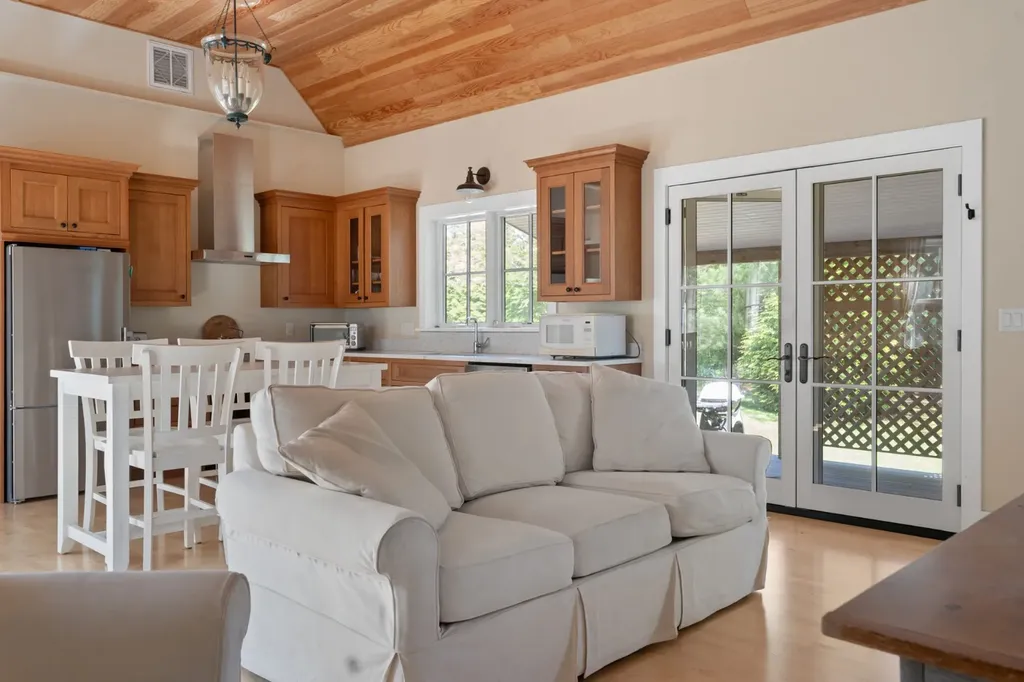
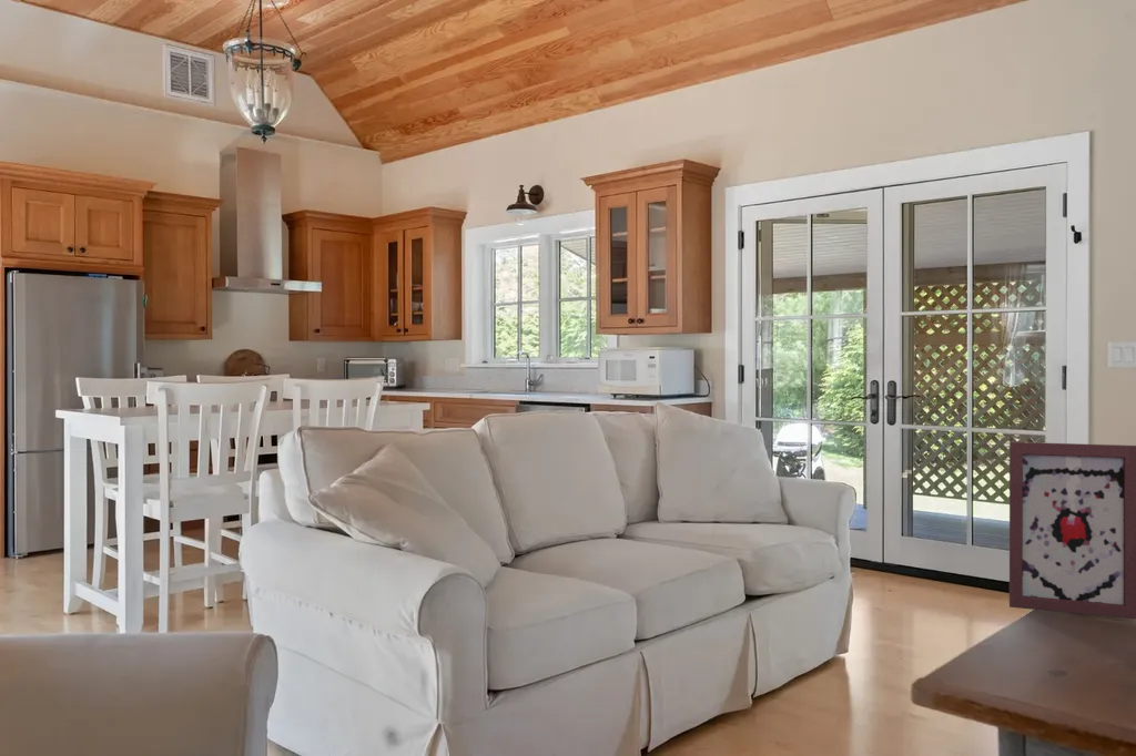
+ picture frame (1068, 523)
